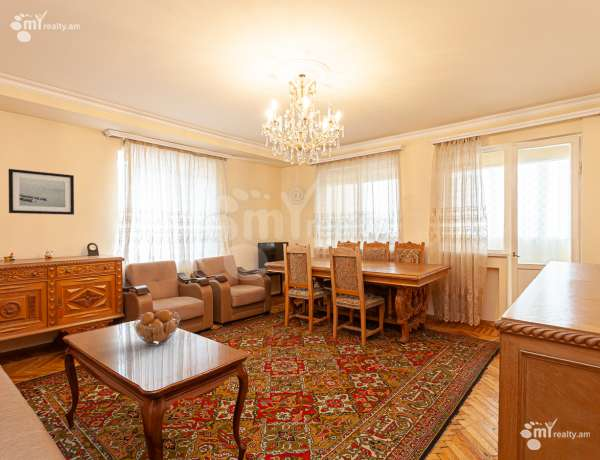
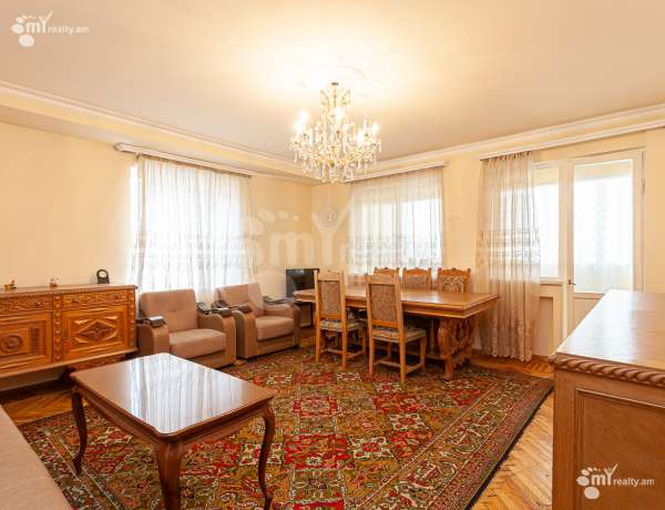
- fruit basket (157, 326)
- wall art (43, 193)
